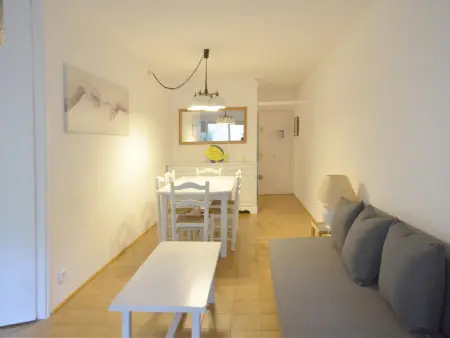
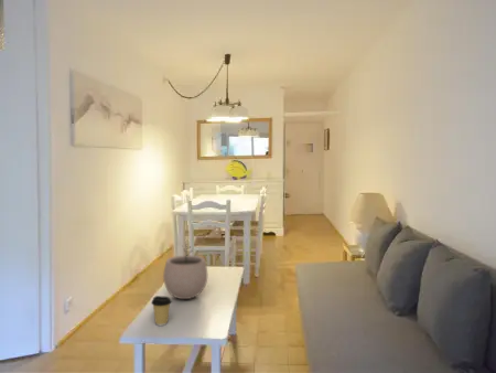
+ plant pot (185, 269)
+ coffee cup (161, 310)
